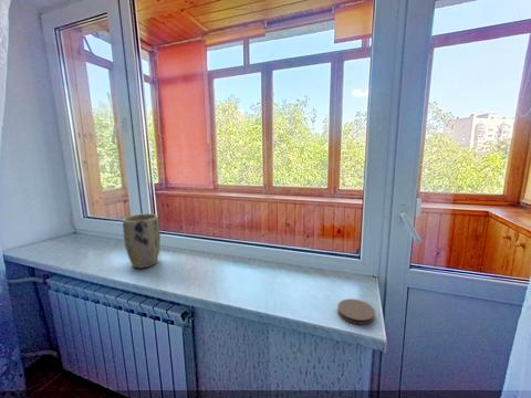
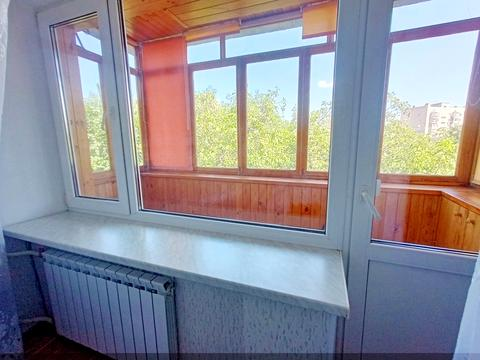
- coaster (355, 311)
- plant pot (143, 240)
